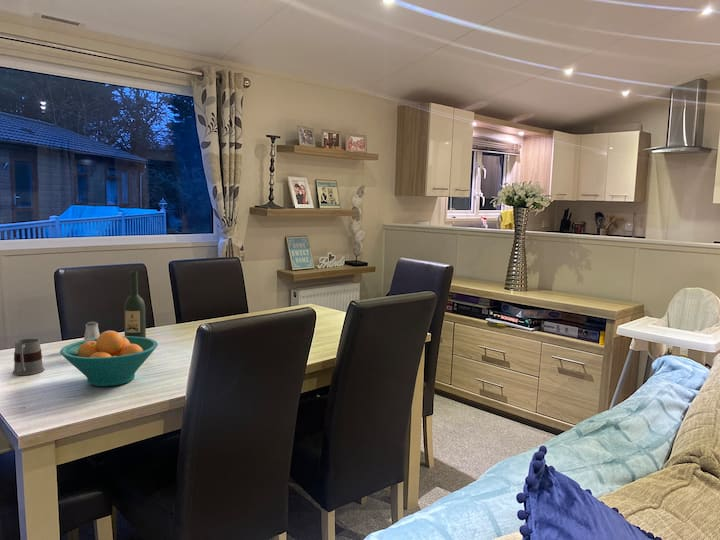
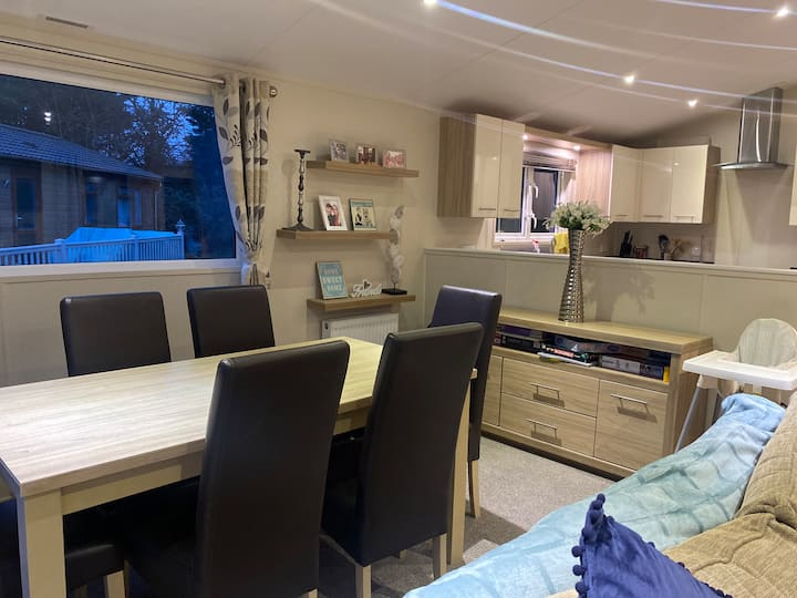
- fruit bowl (110, 355)
- wine bottle (134, 310)
- mug (26, 357)
- saltshaker (92, 335)
